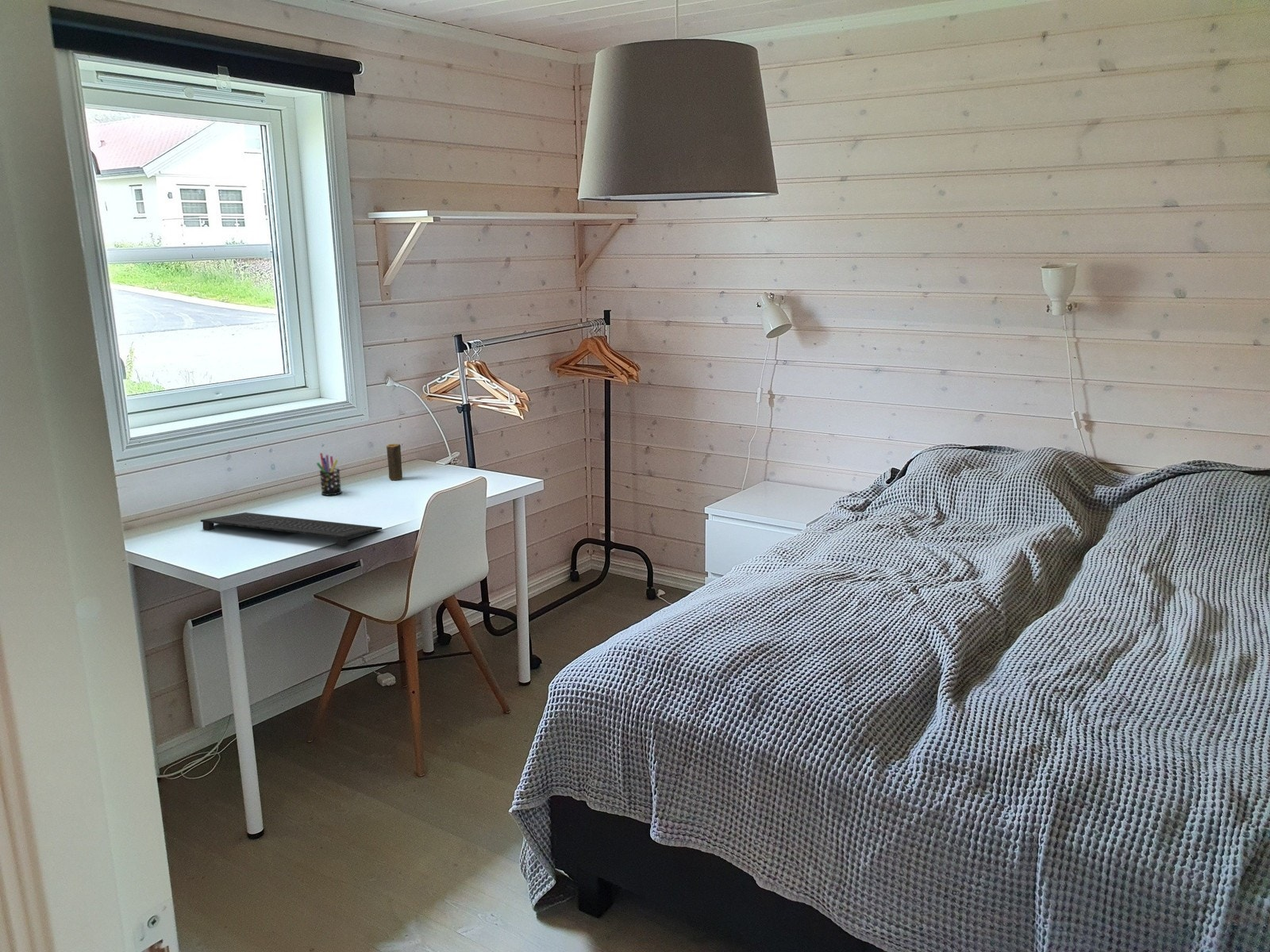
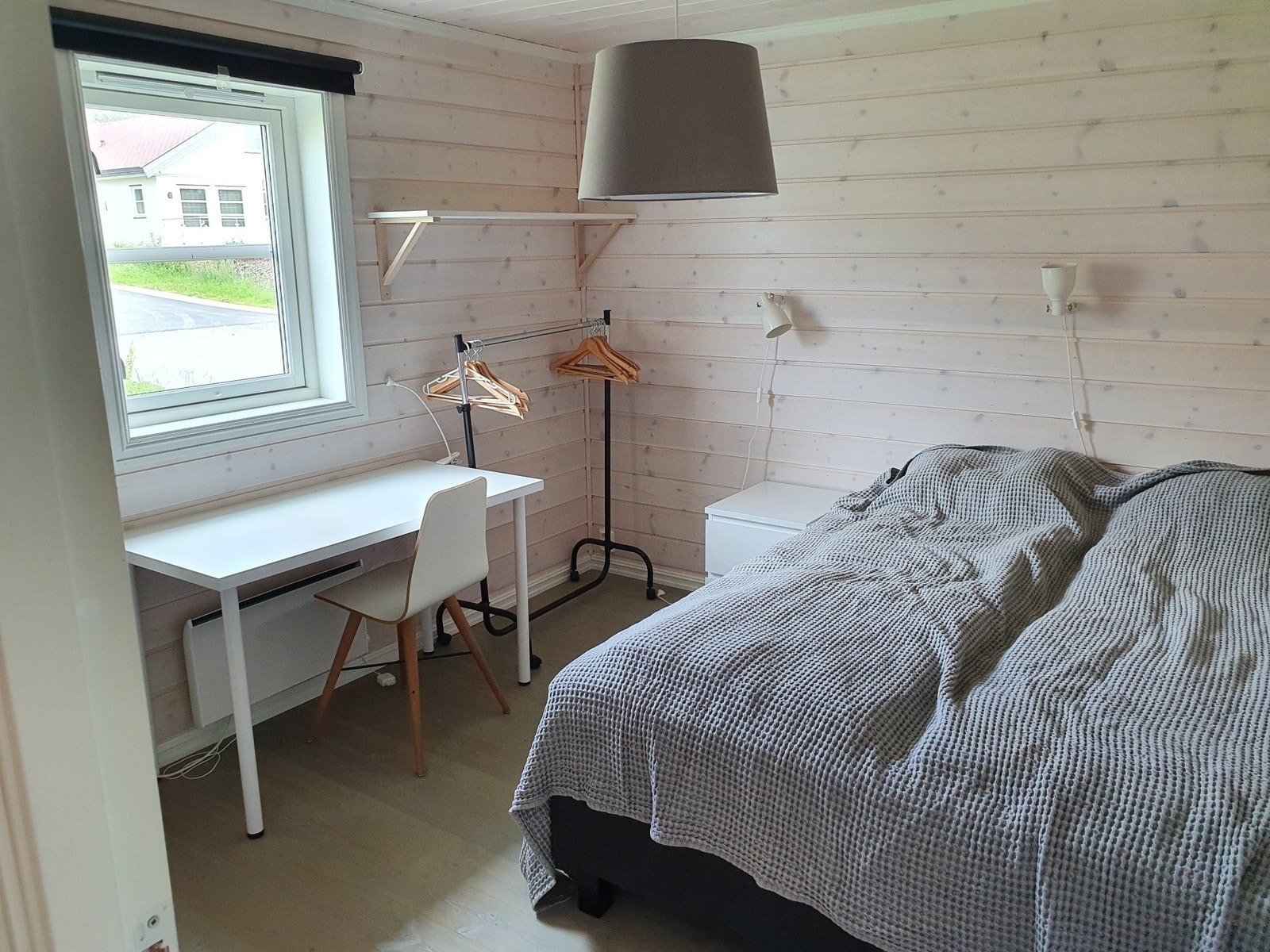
- pen holder (327, 474)
- keyboard (291, 524)
- candle (394, 461)
